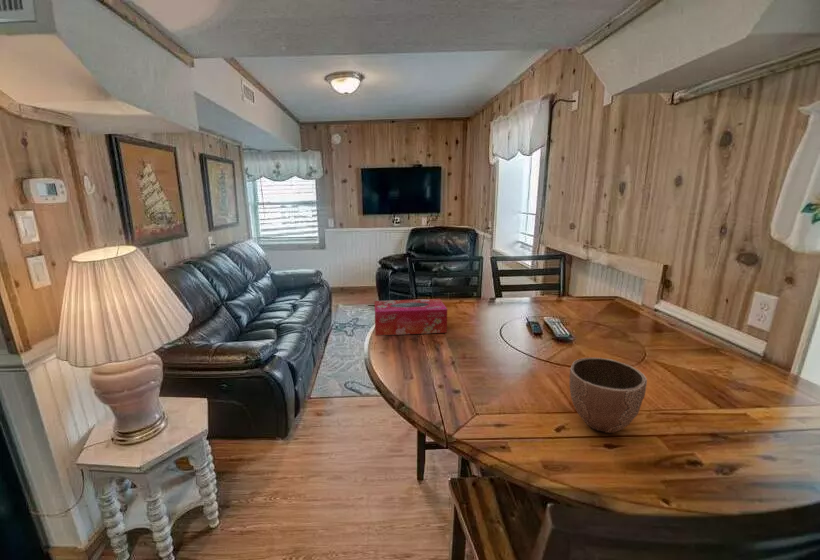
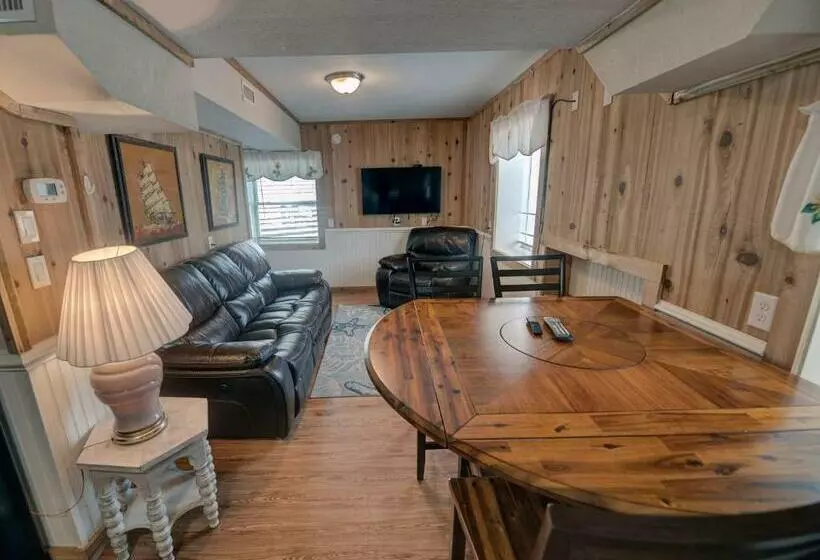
- tissue box (409, 316)
- decorative bowl (603, 398)
